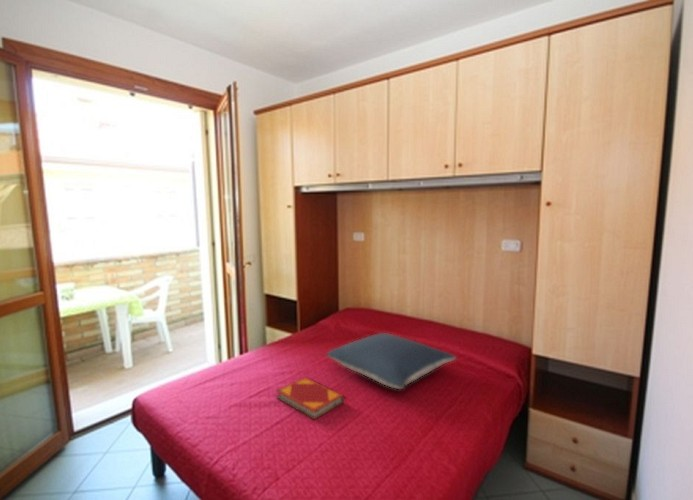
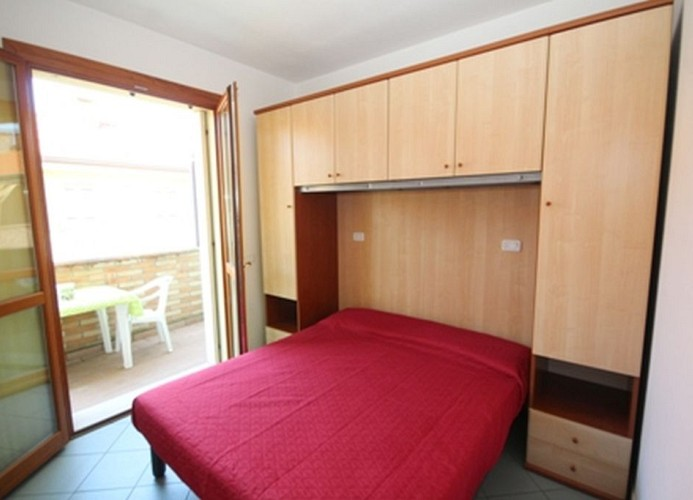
- hardback book (309, 396)
- pillow (389, 355)
